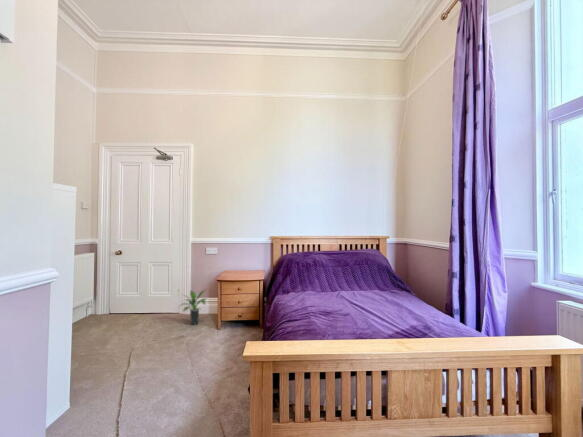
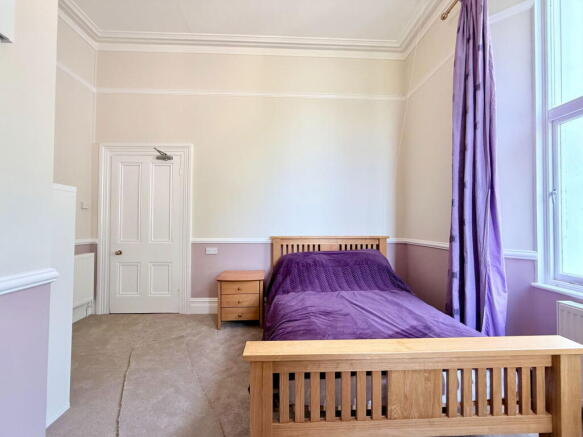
- potted plant (194, 307)
